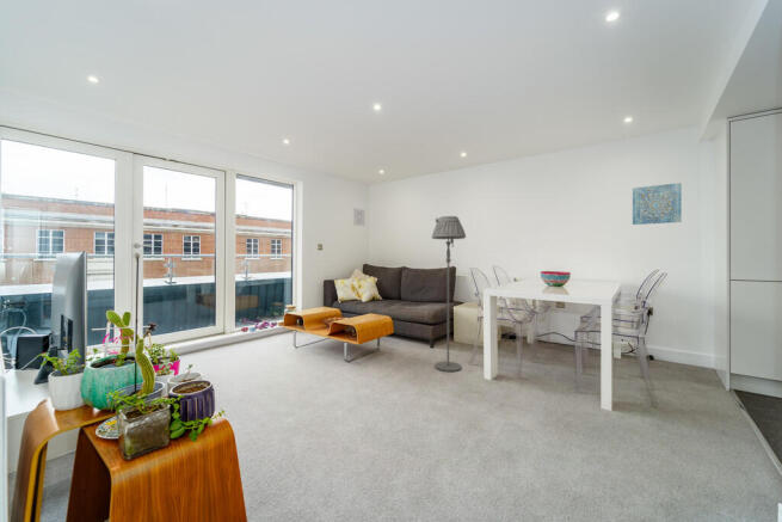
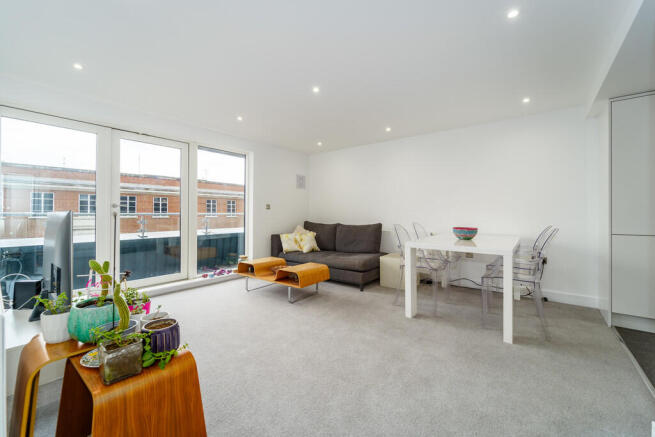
- wall art (655, 204)
- floor lamp (448, 291)
